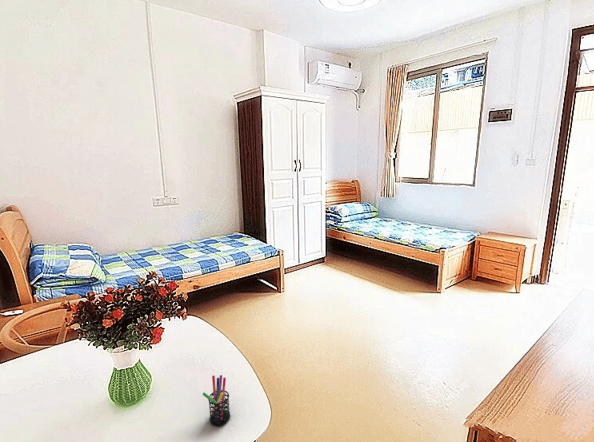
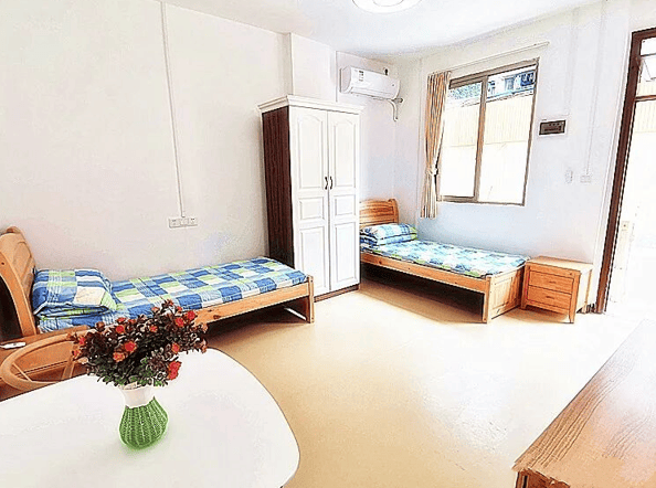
- pen holder (216, 400)
